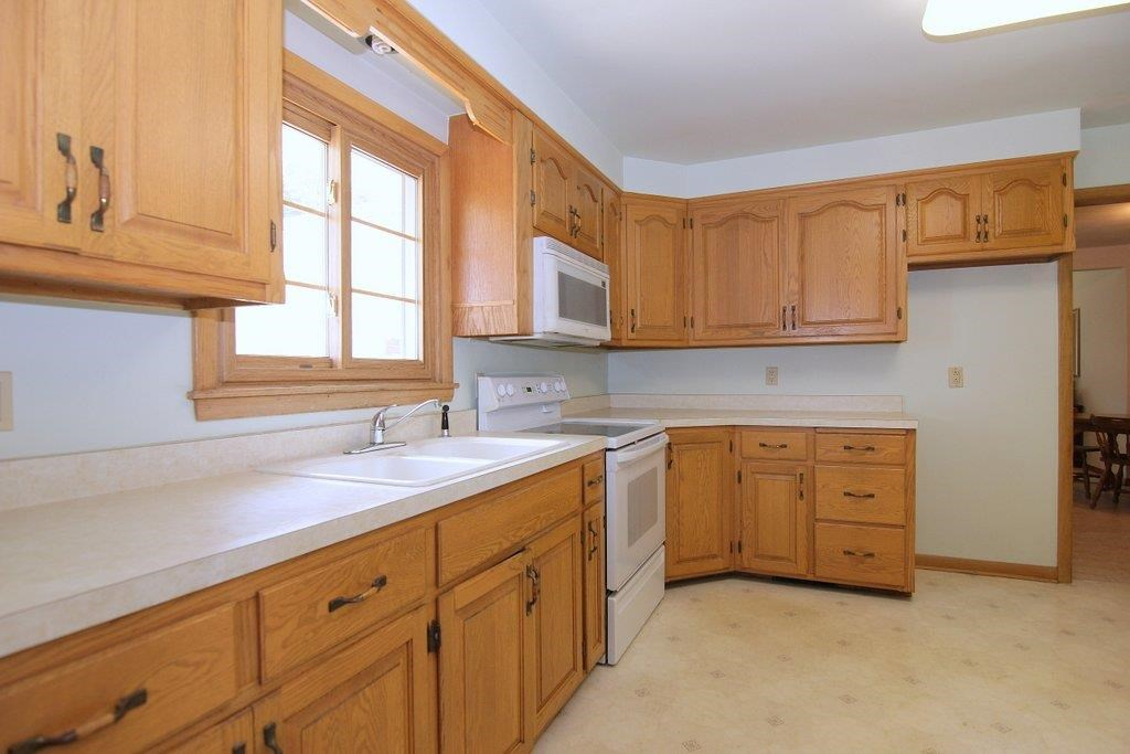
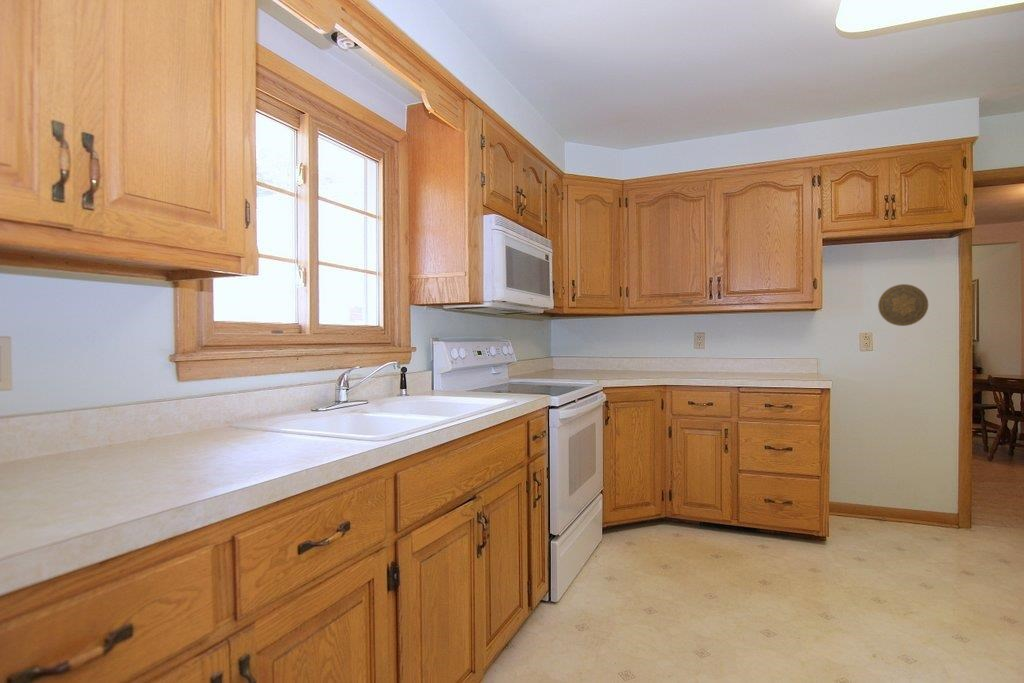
+ decorative plate (903, 305)
